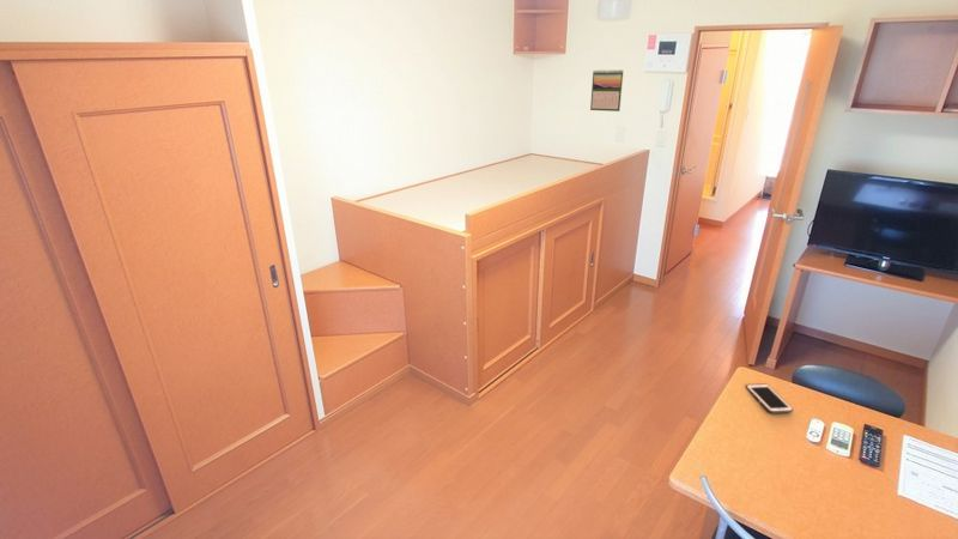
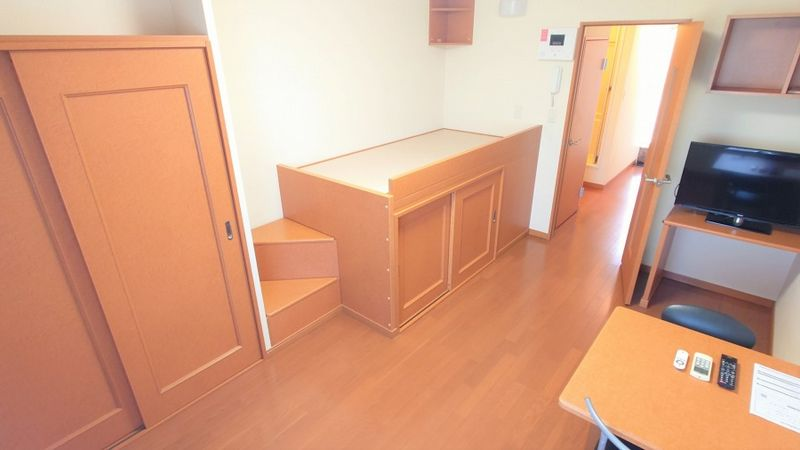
- cell phone (768, 398)
- calendar (606, 90)
